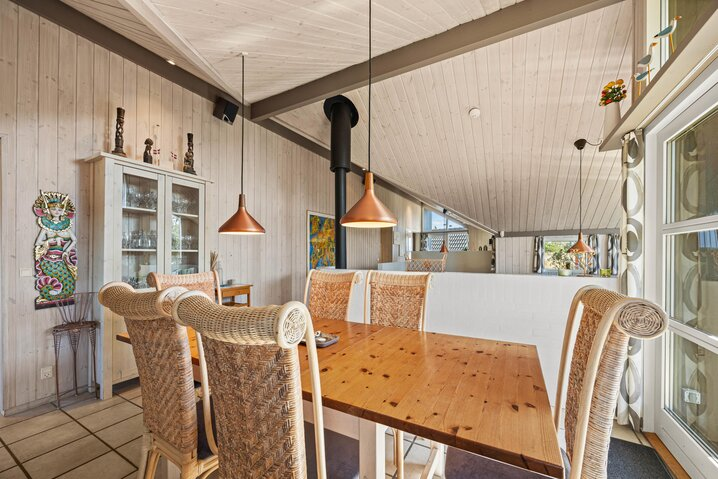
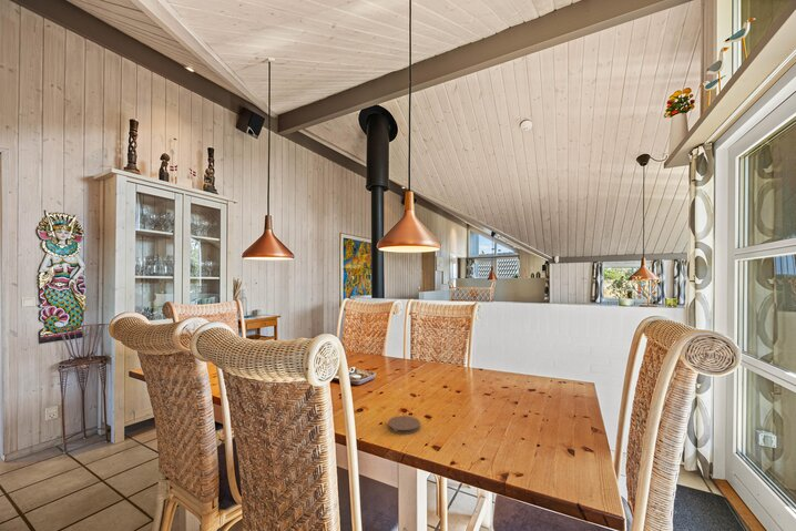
+ coaster (404, 425)
